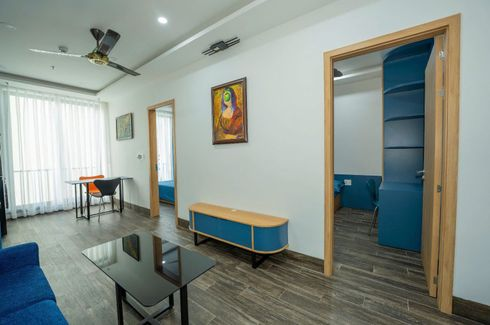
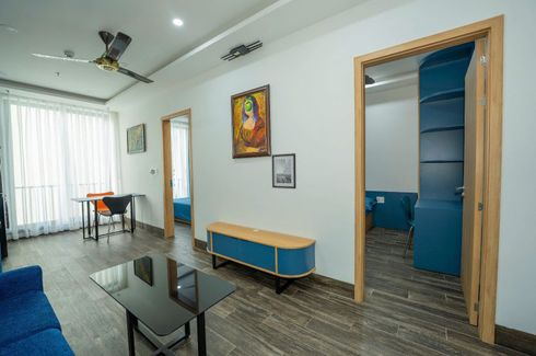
+ wall art (283, 171)
